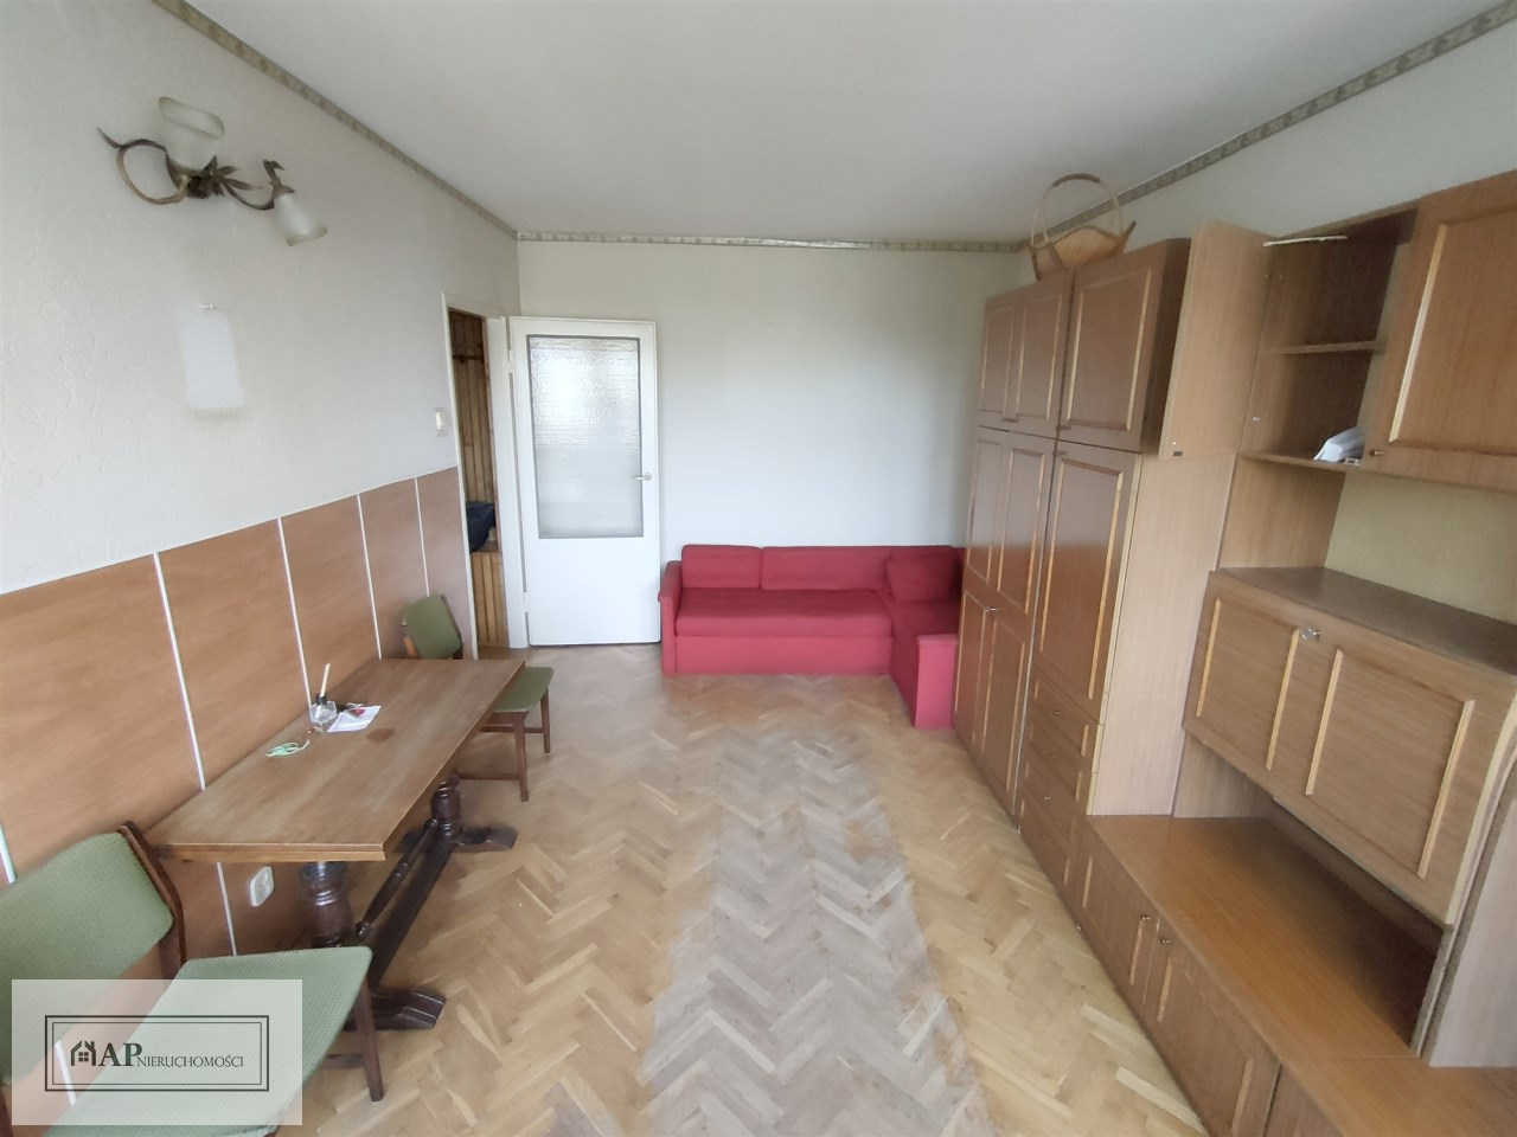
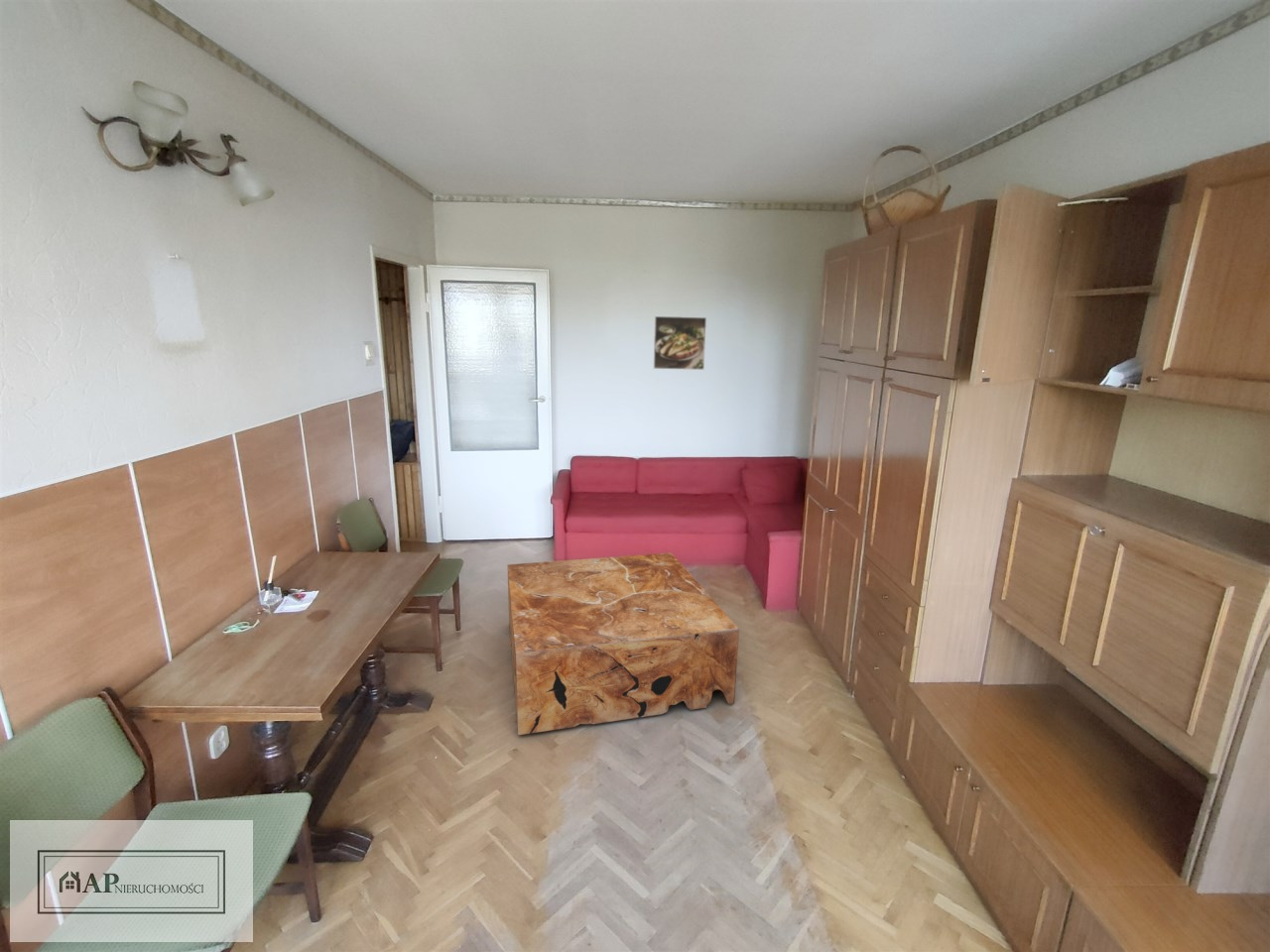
+ coffee table (608, 627)
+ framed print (679, 343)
